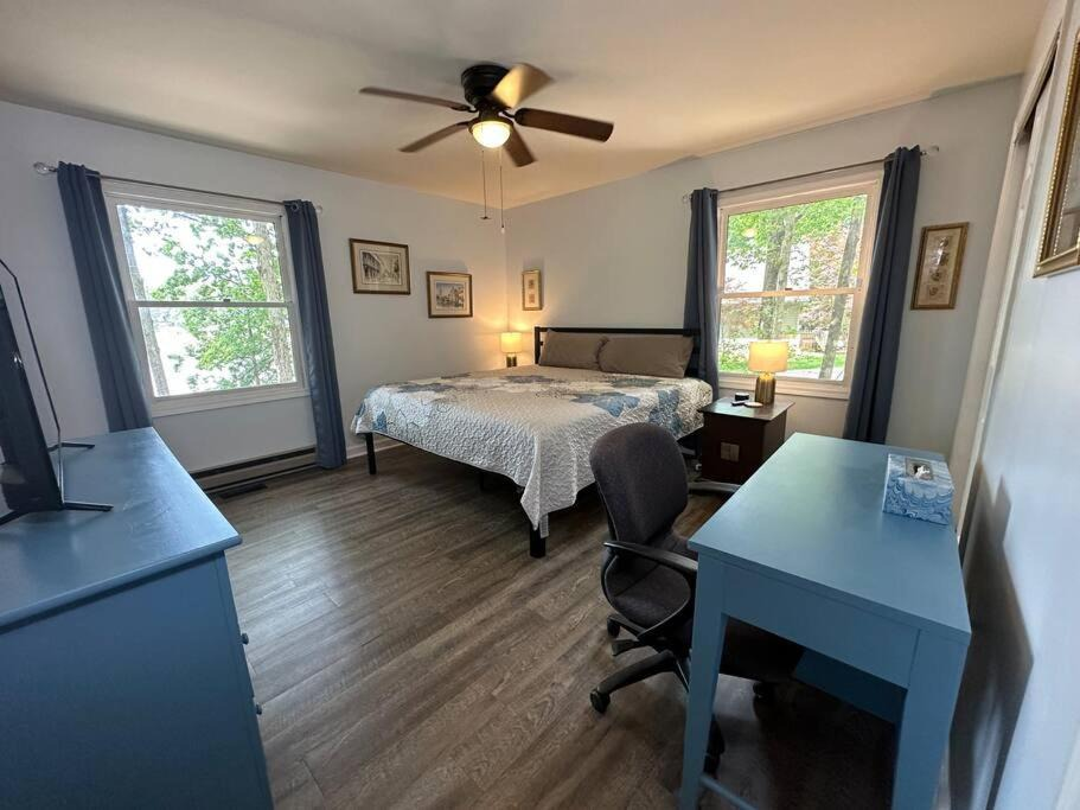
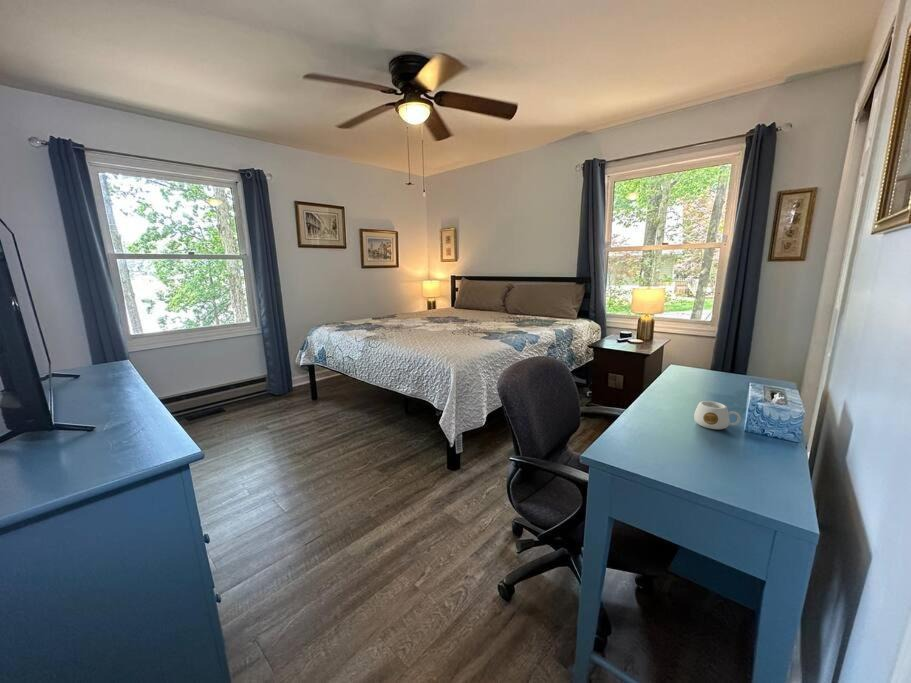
+ mug (716, 415)
